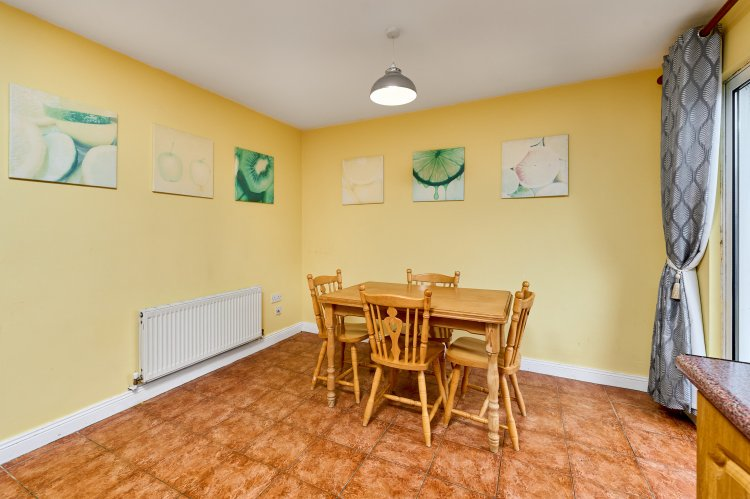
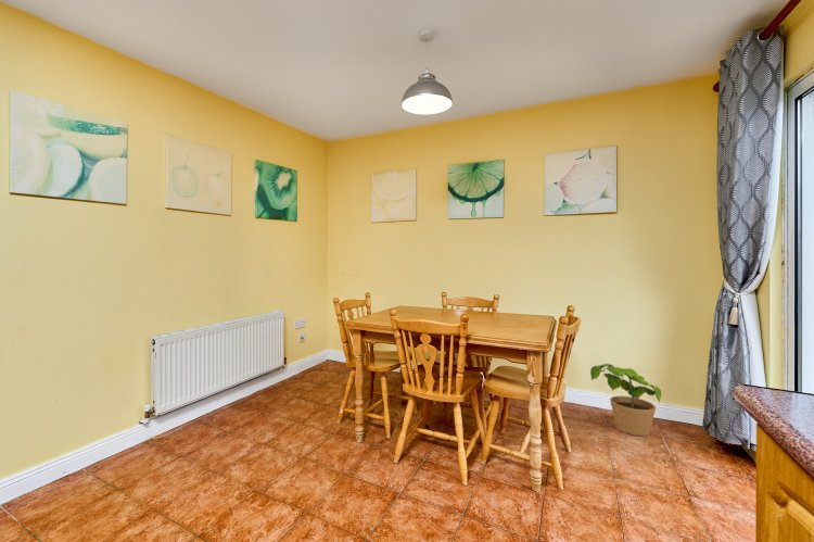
+ potted plant (615, 396)
